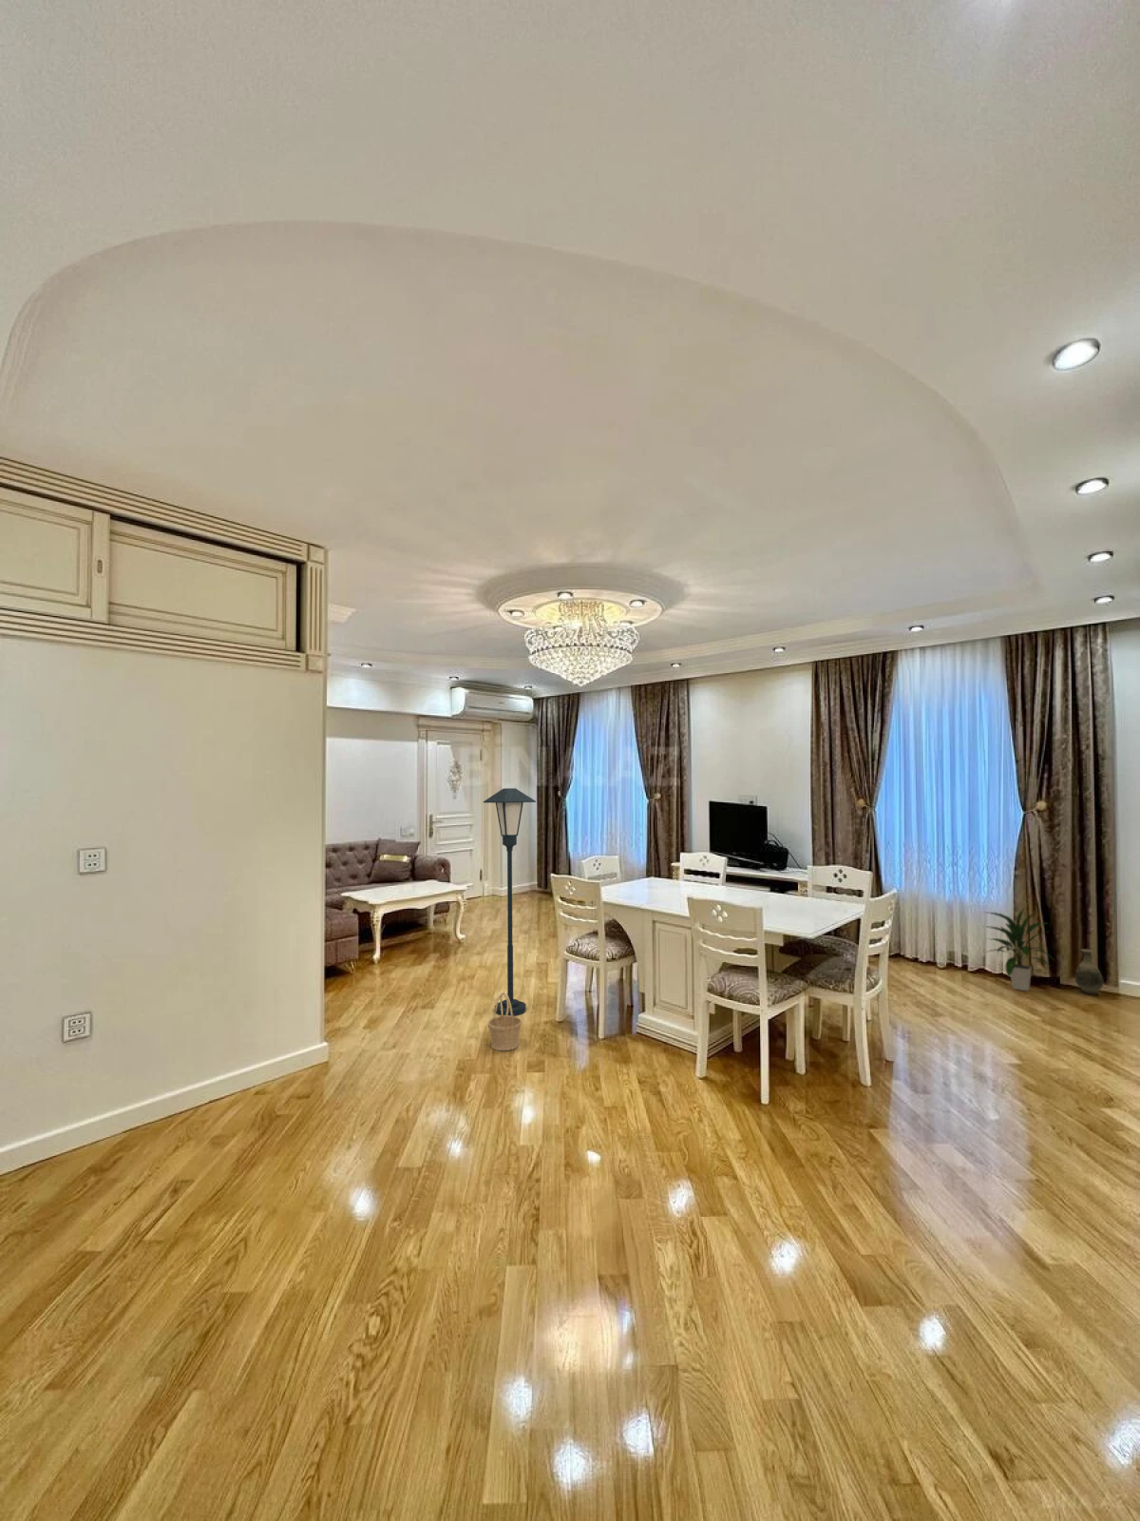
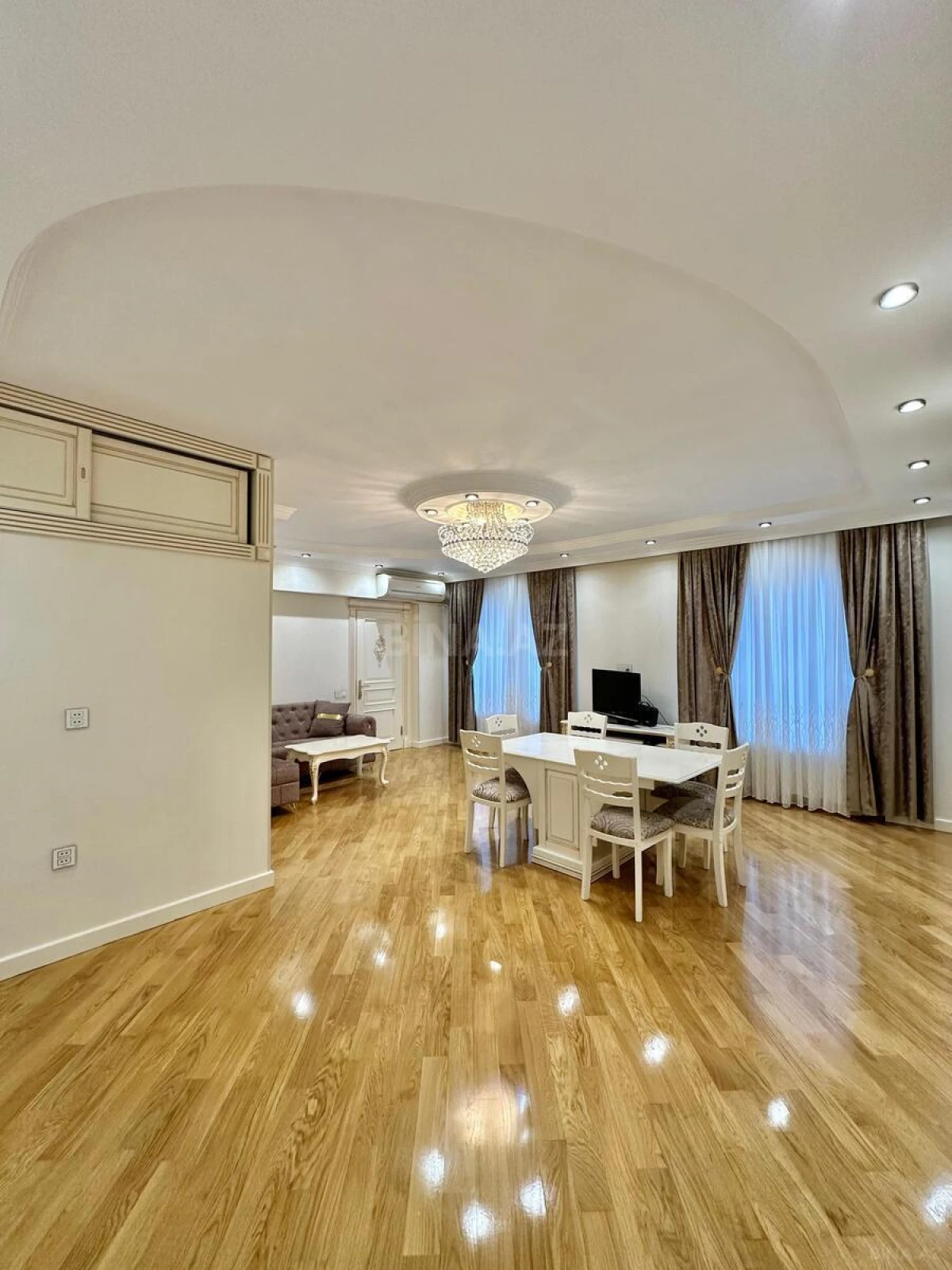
- floor lamp (509, 898)
- indoor plant (1015, 947)
- vase (1087, 971)
- basket (504, 1018)
